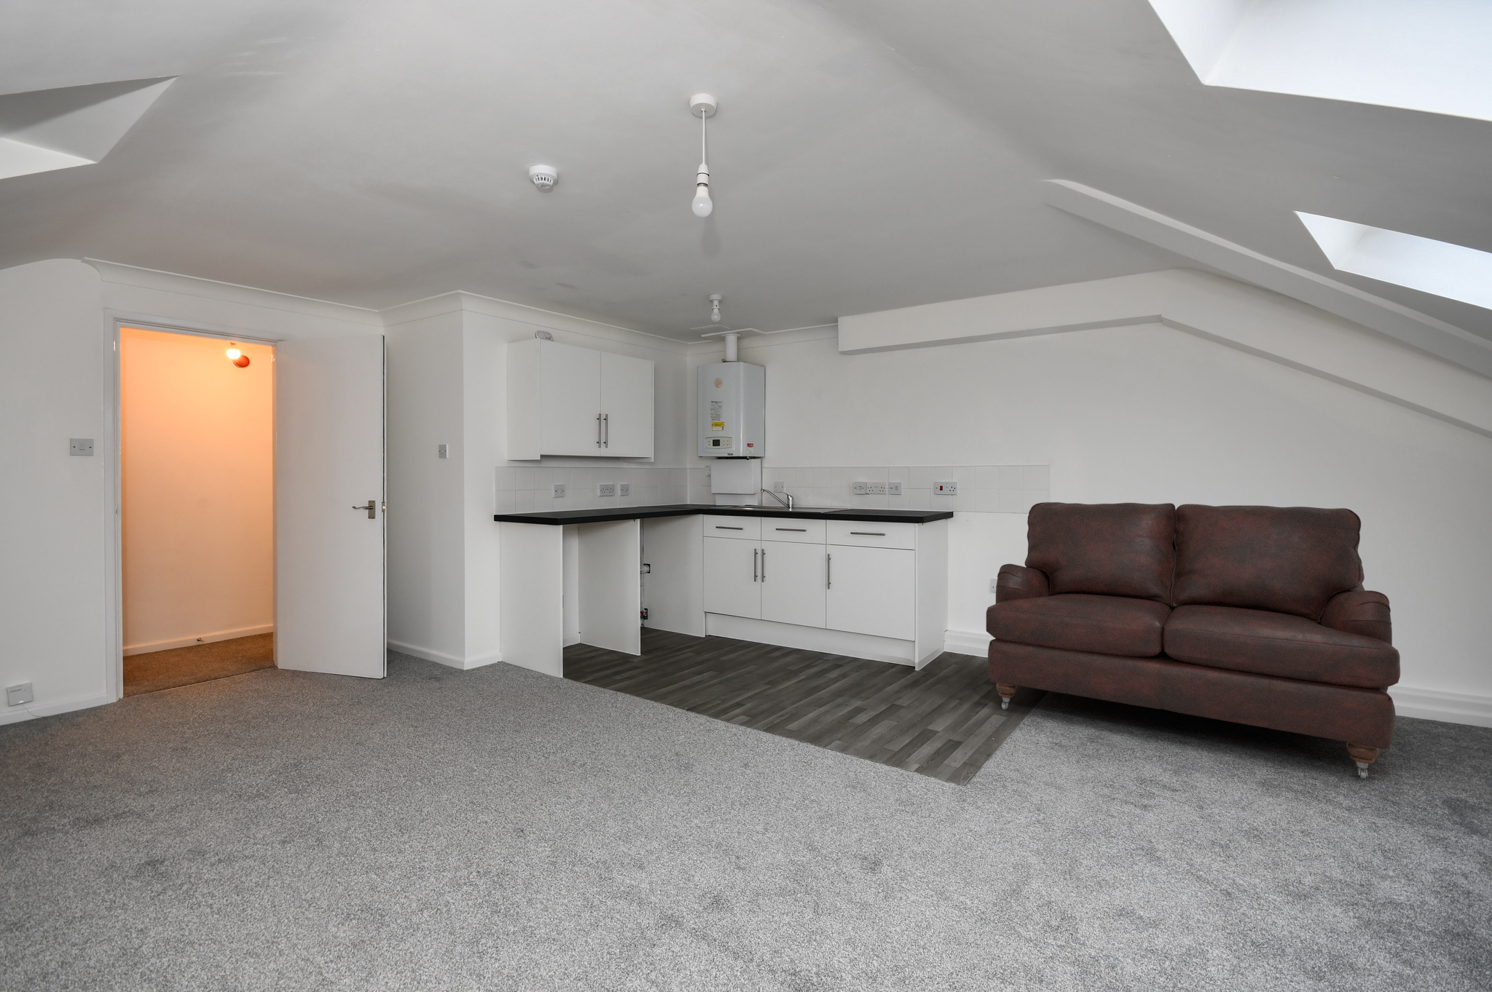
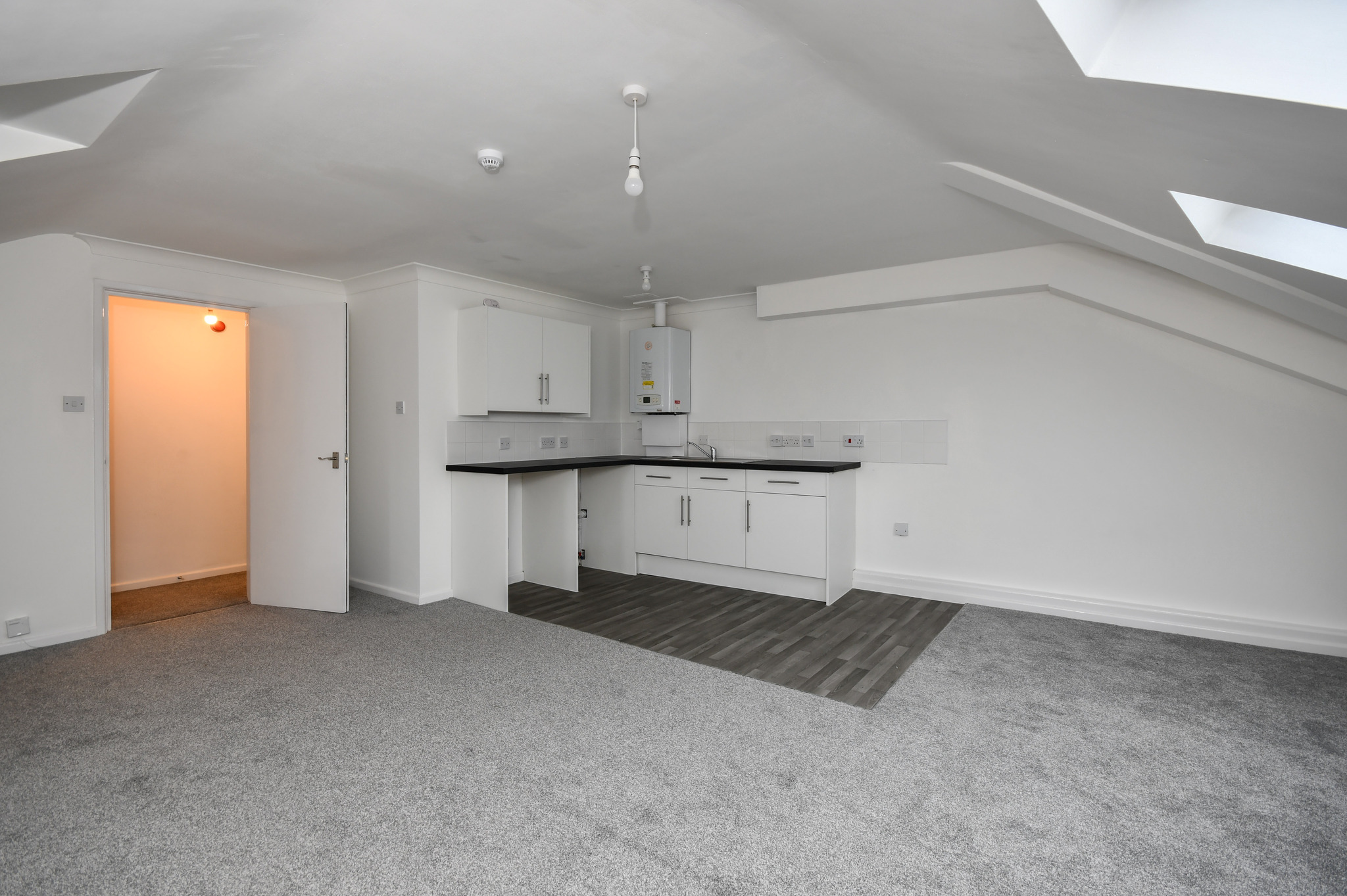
- sofa (1172, 607)
